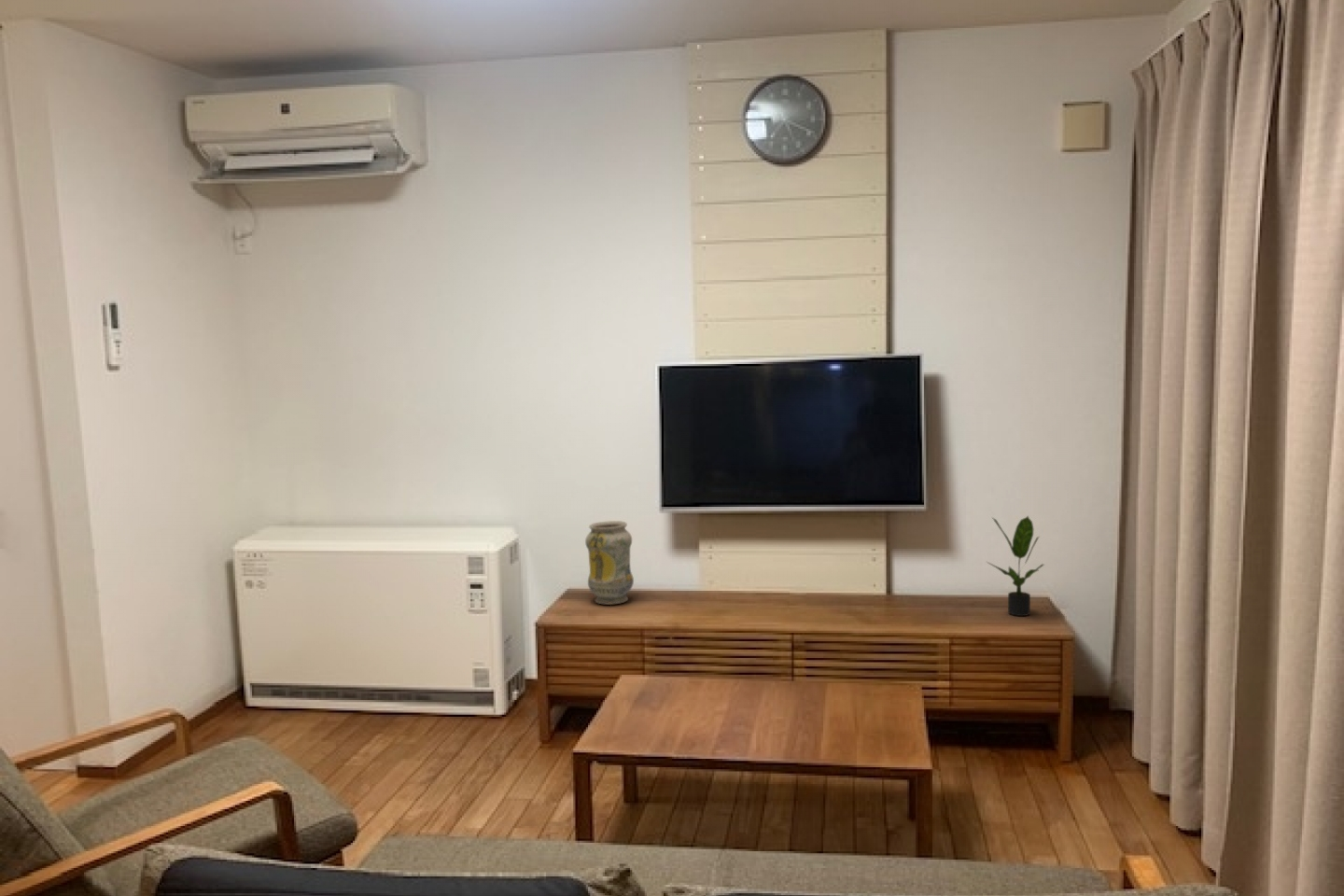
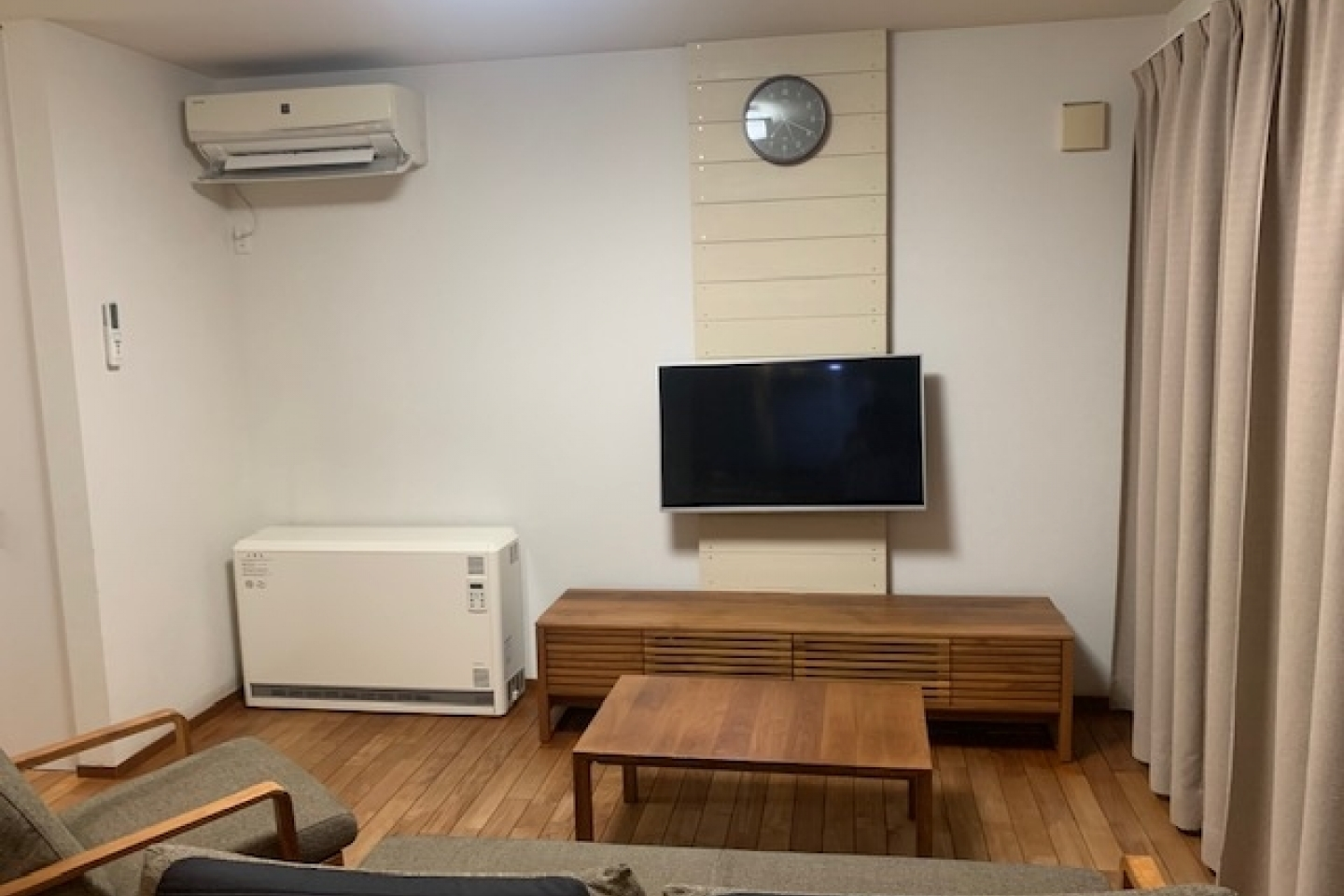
- potted plant (1012, 568)
- vase (609, 562)
